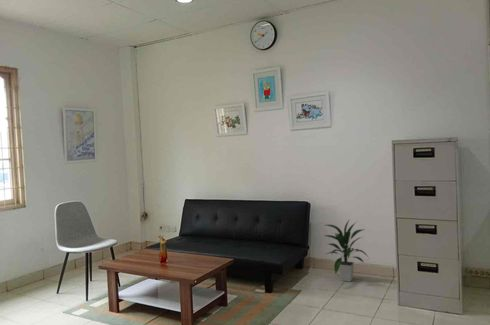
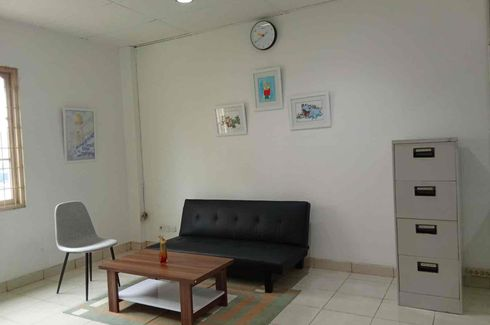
- indoor plant (343, 249)
